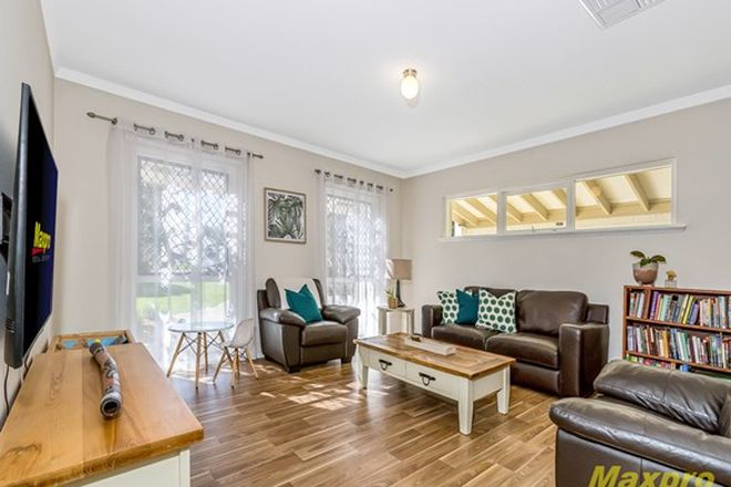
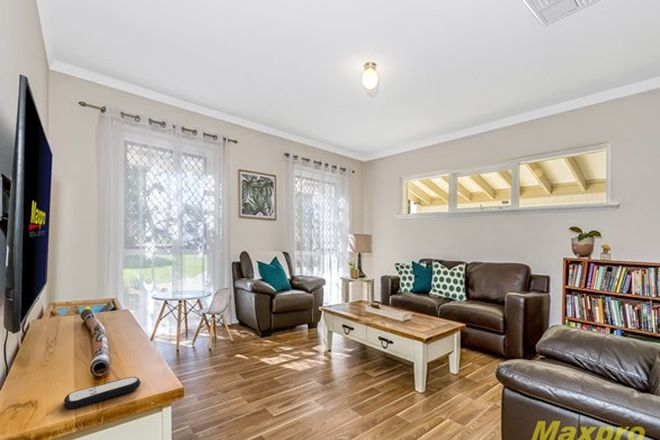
+ remote control (104, 390)
